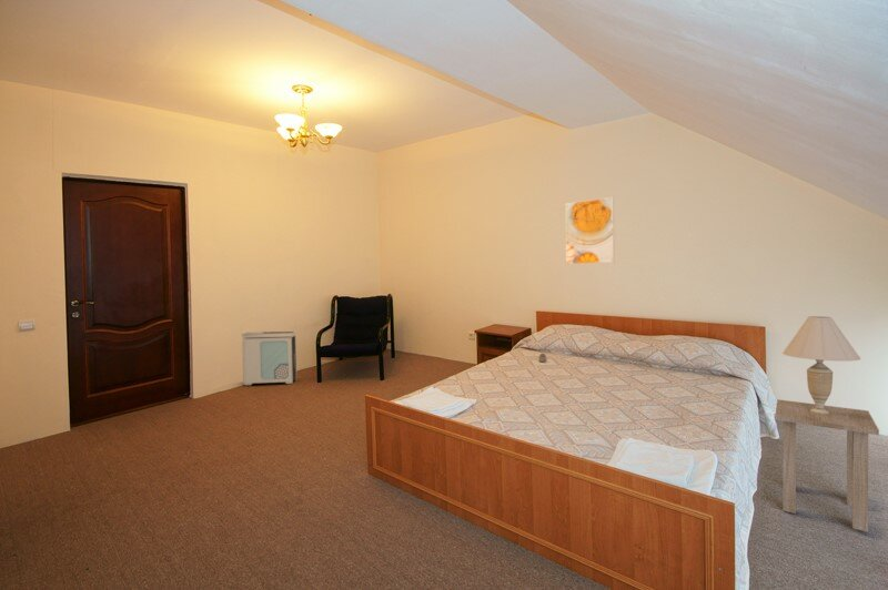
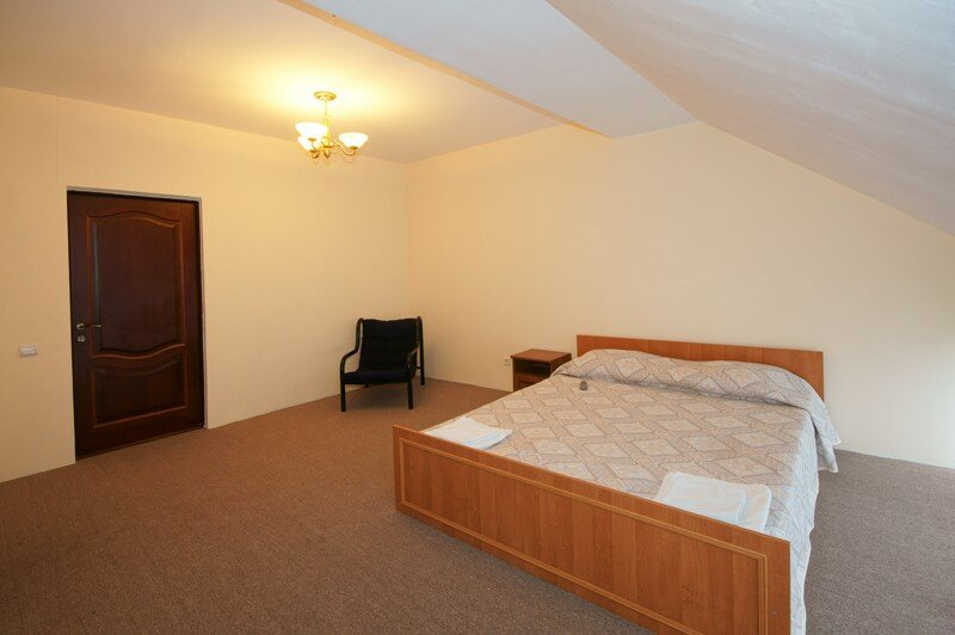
- air purifier (270, 357)
- side table (847, 460)
- table lamp (819, 364)
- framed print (588, 232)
